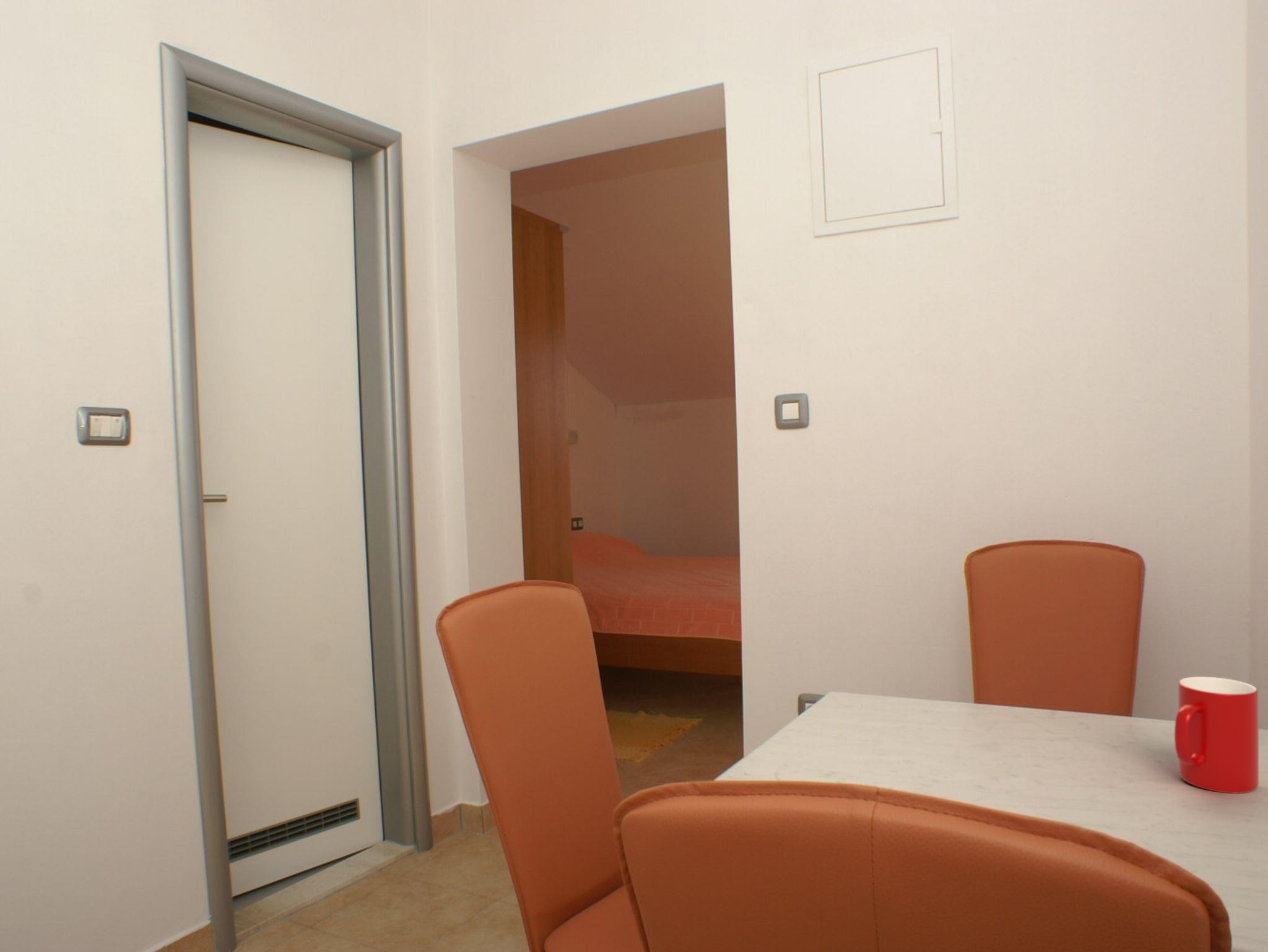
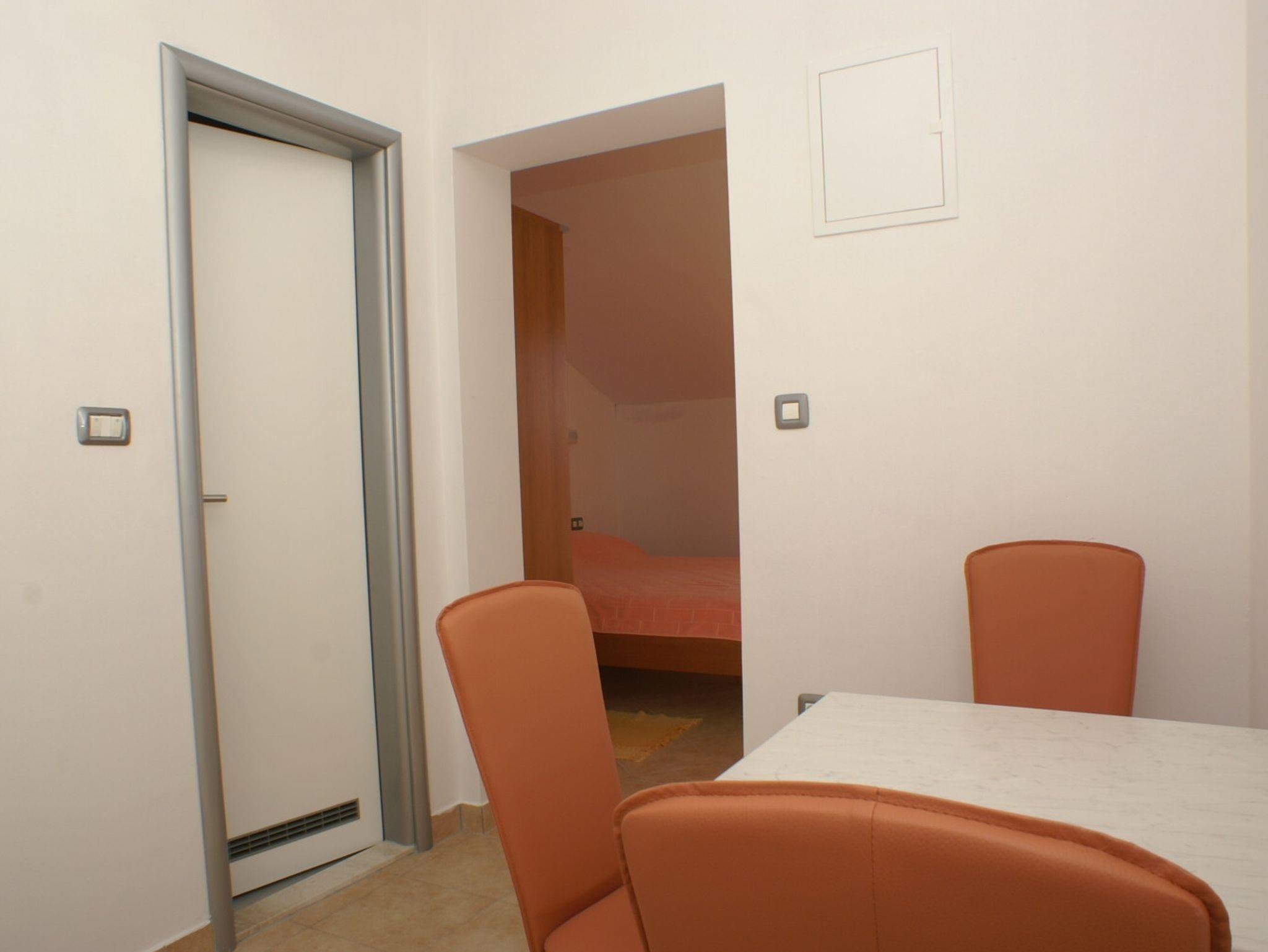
- cup (1205, 734)
